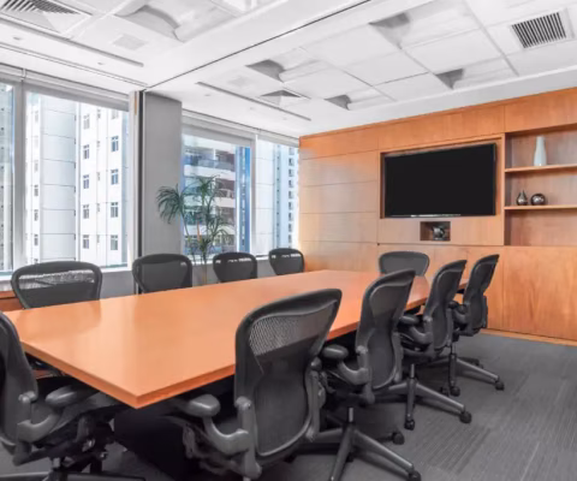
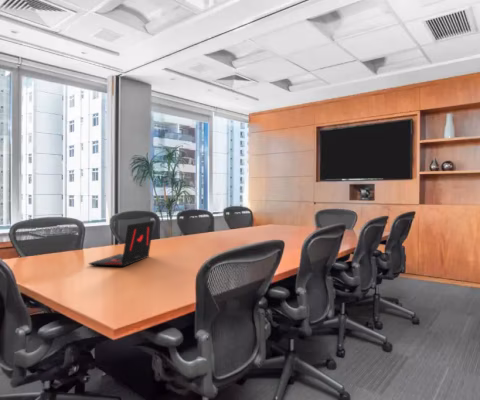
+ laptop (125, 241)
